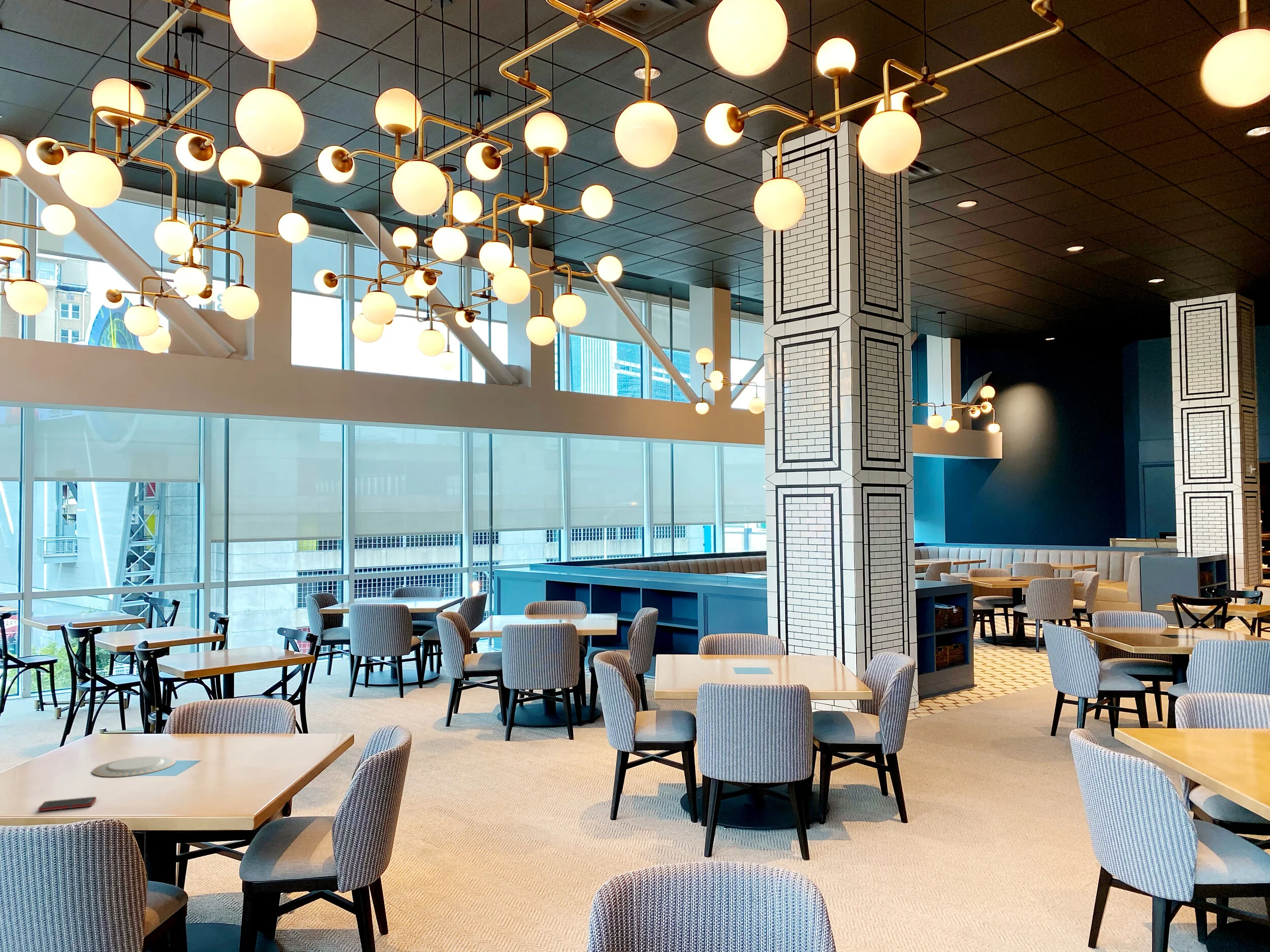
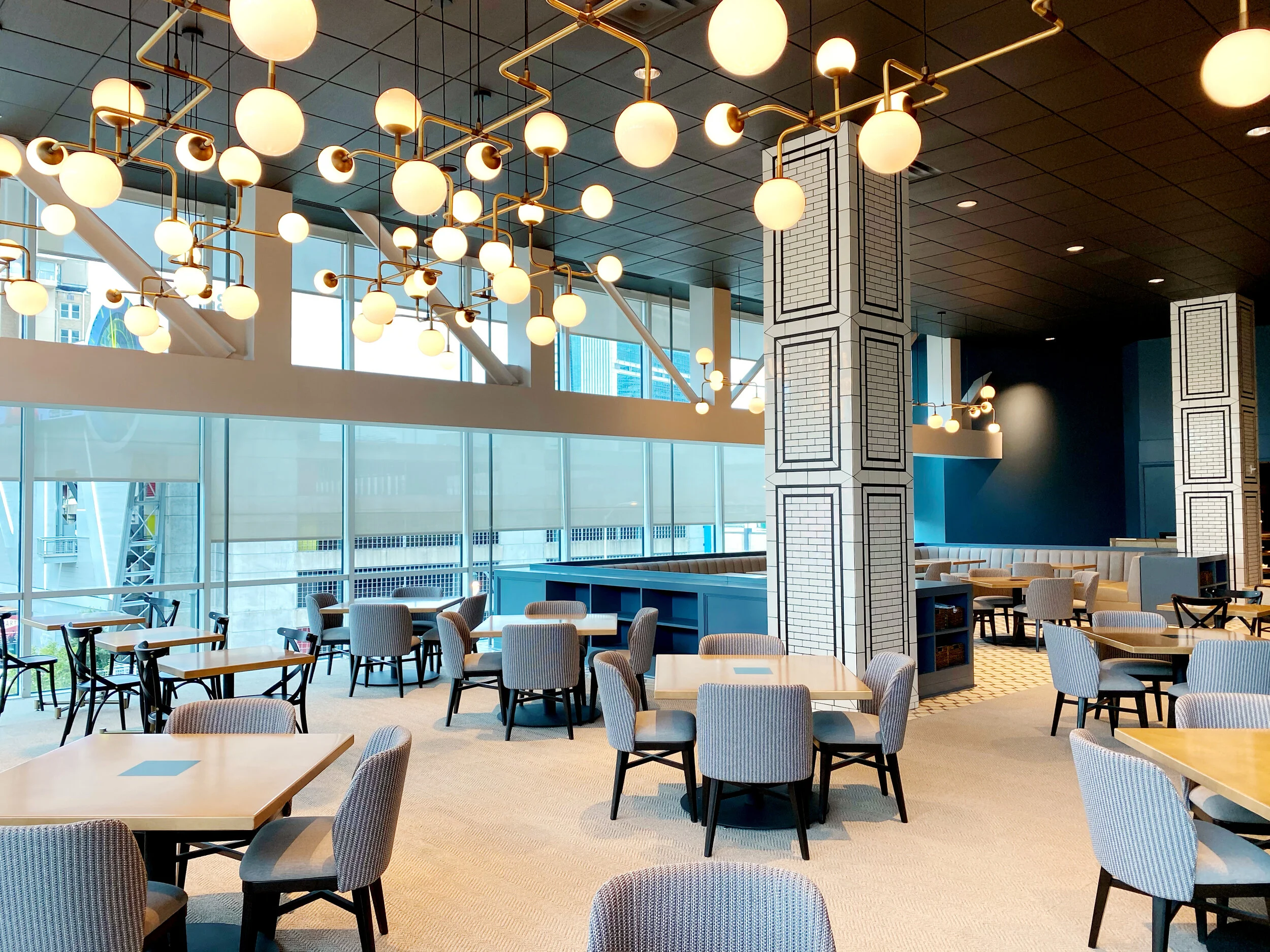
- cell phone (68, 804)
- chinaware (135, 765)
